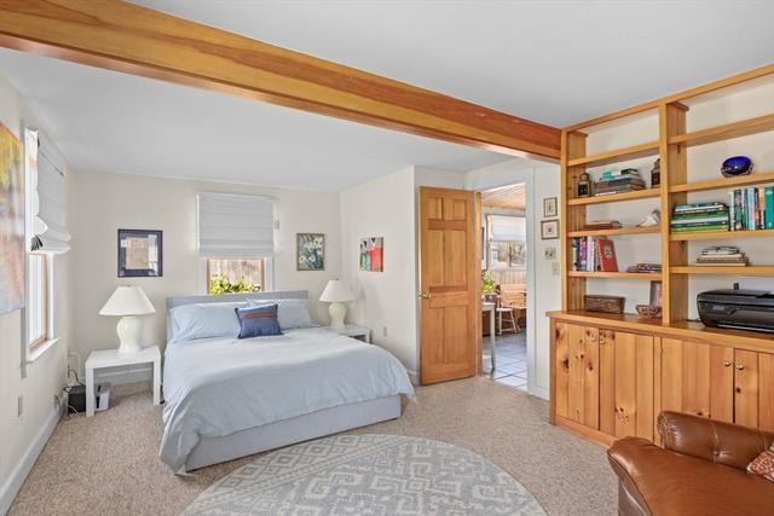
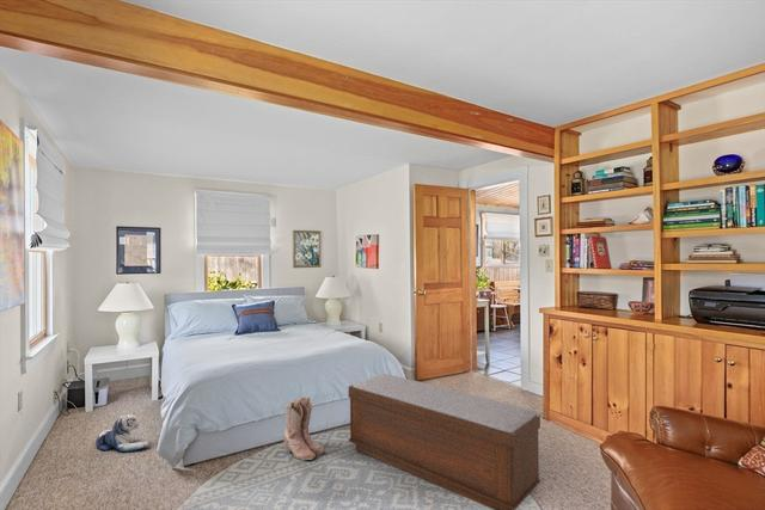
+ plush toy (123, 429)
+ boots (304, 425)
+ bench (435, 430)
